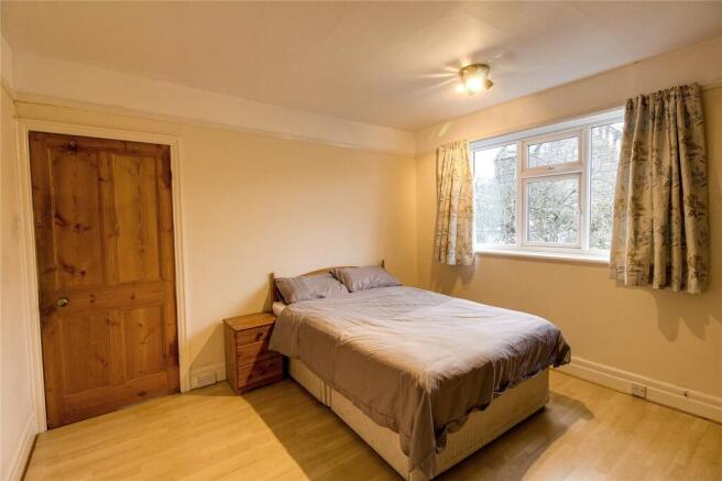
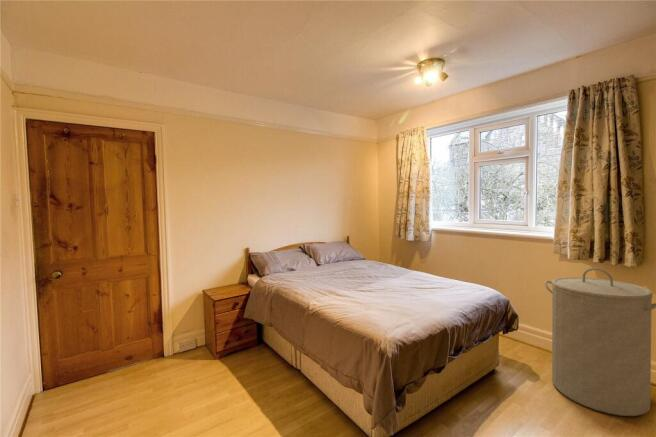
+ laundry hamper (597, 330)
